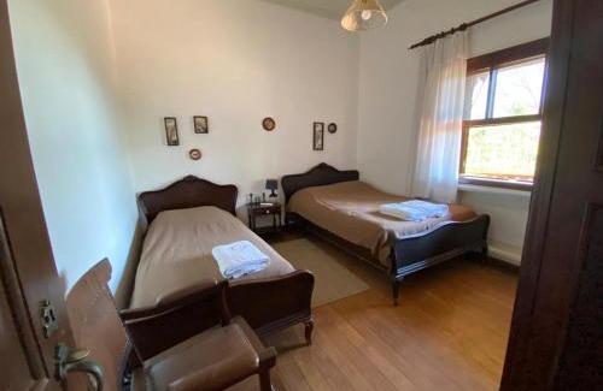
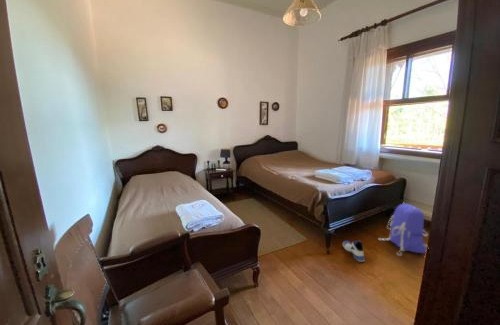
+ backpack (405, 226)
+ sneaker (355, 246)
